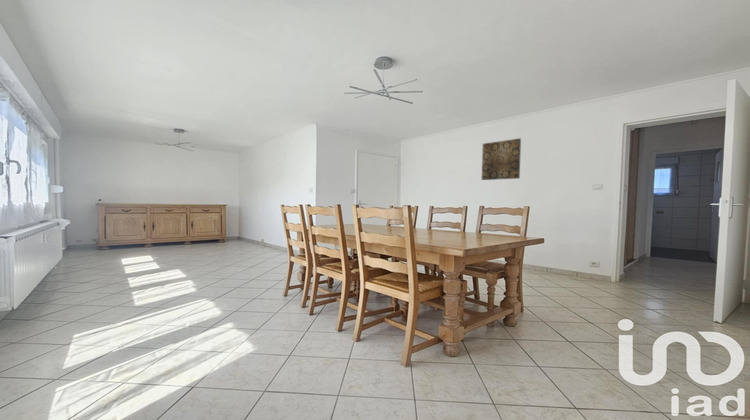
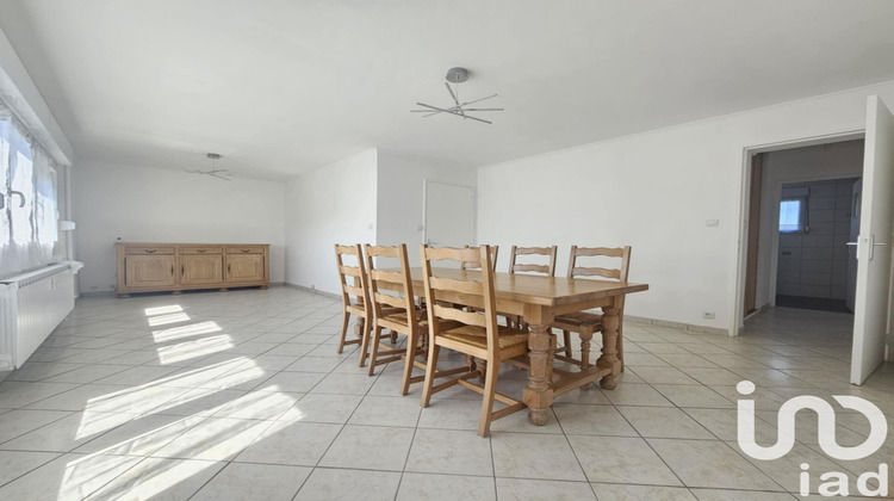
- wall art (500, 160)
